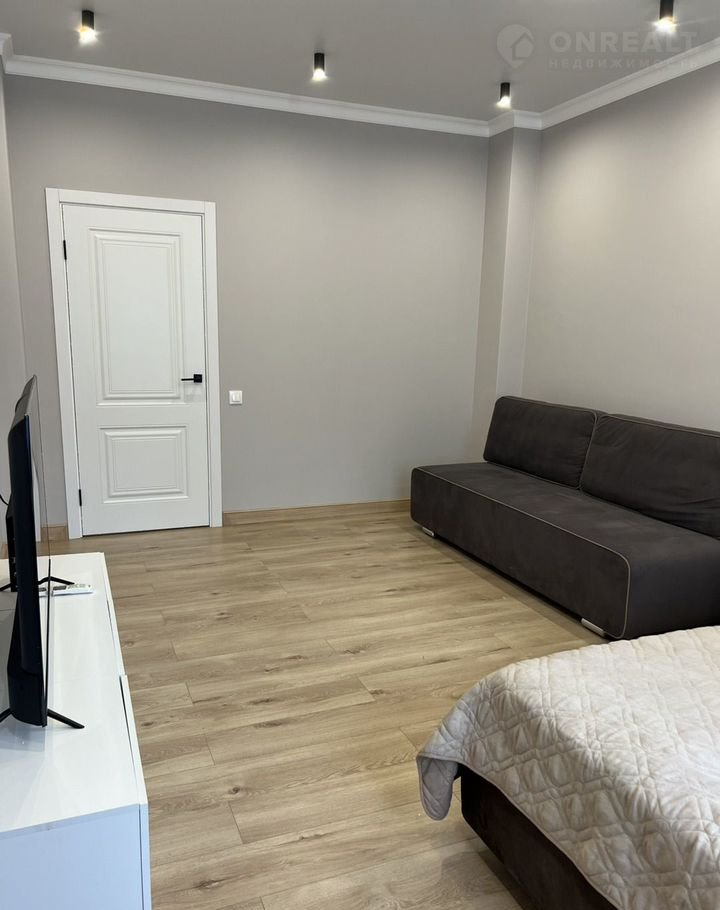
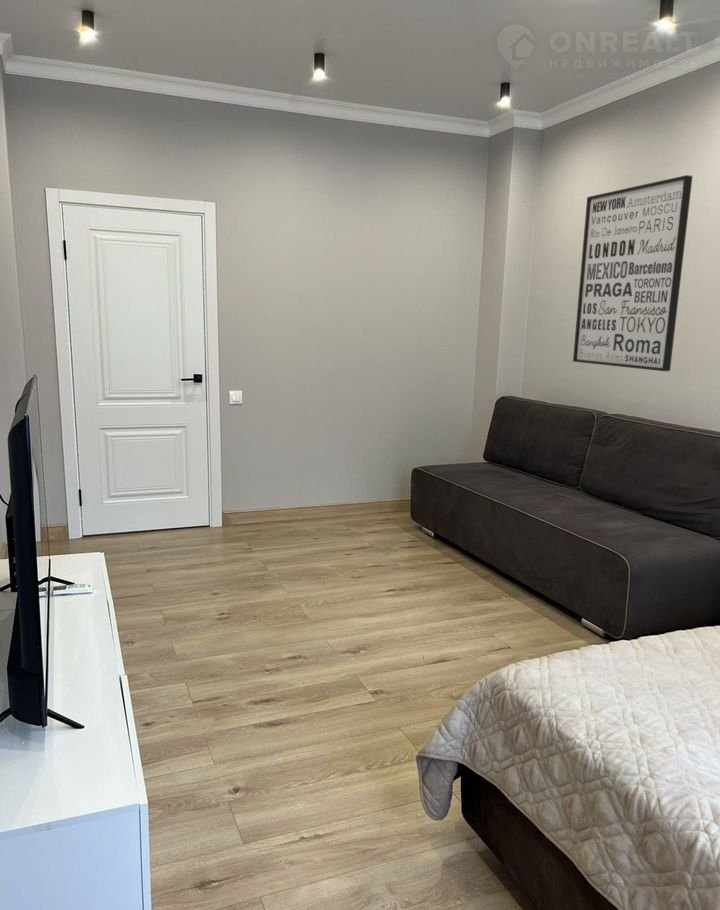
+ wall art (626, 278)
